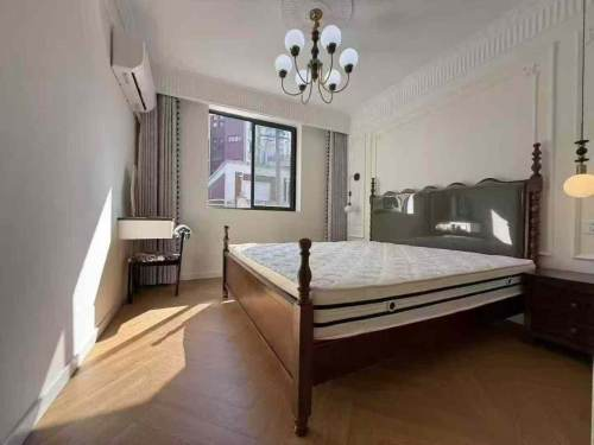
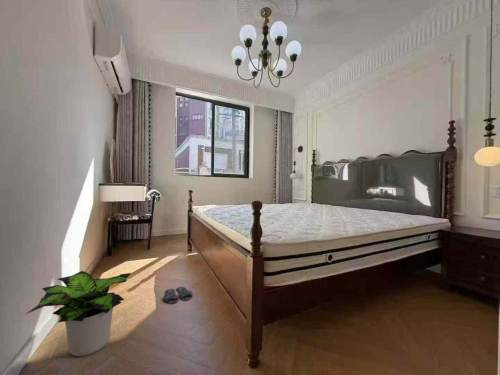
+ potted plant (86, 312)
+ slippers (178, 292)
